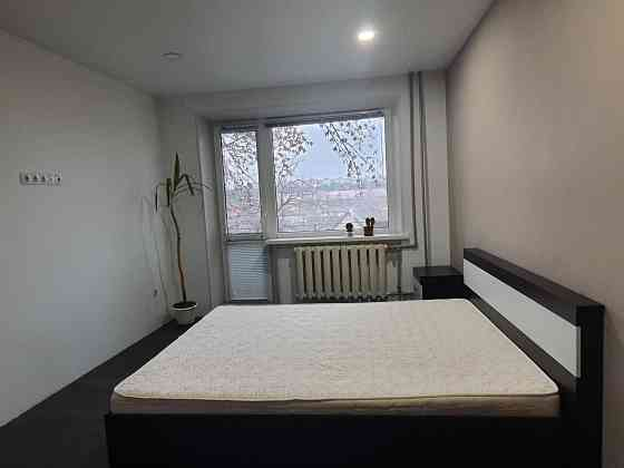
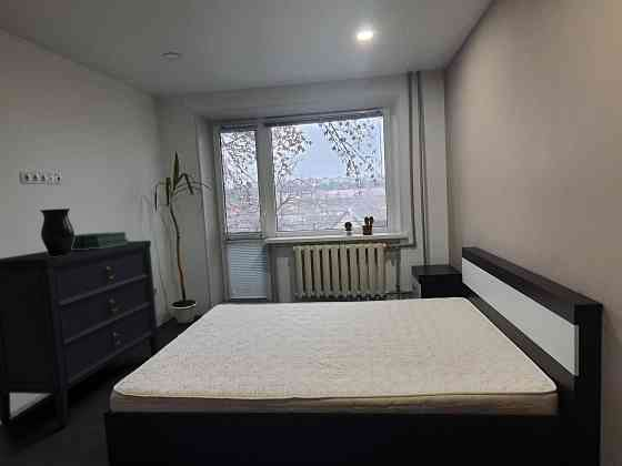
+ vase (57, 232)
+ stack of books (93, 240)
+ dresser (86, 318)
